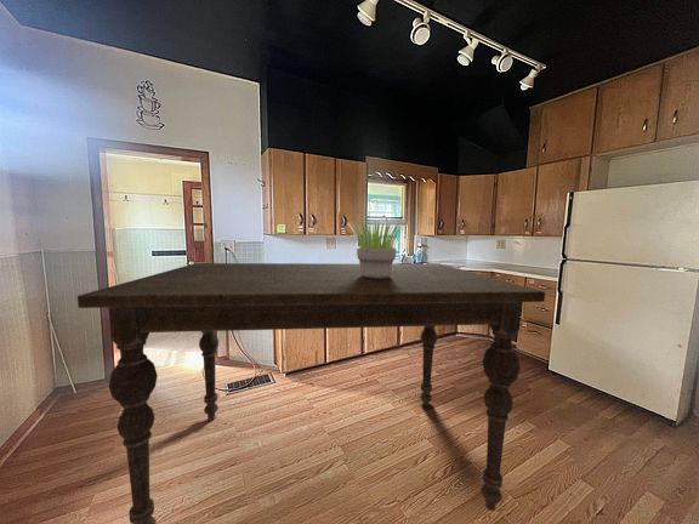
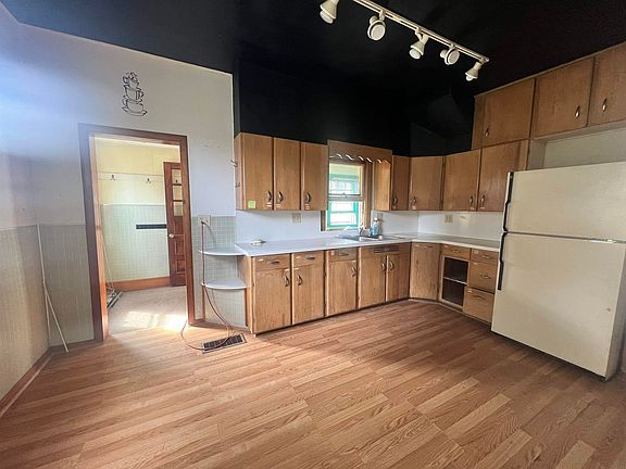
- dining table (326, 328)
- potted plant (375, 249)
